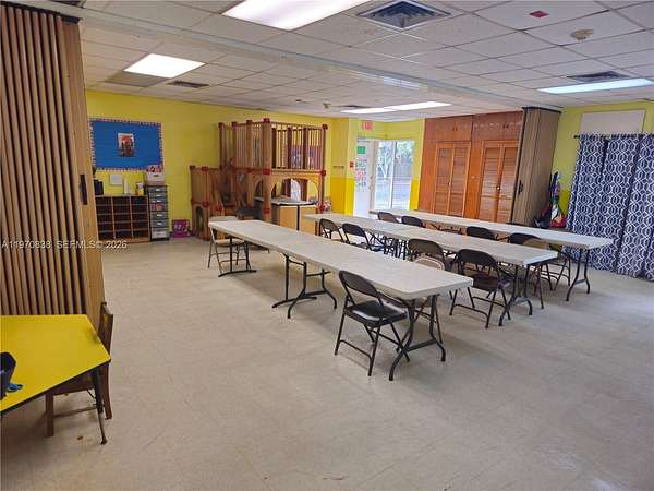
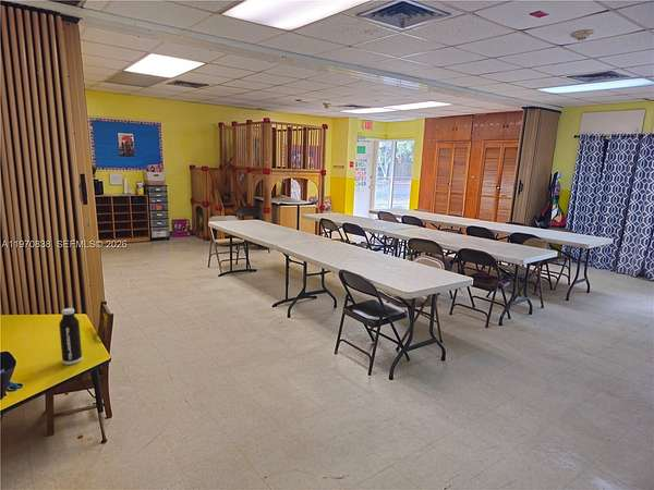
+ water bottle (70, 335)
